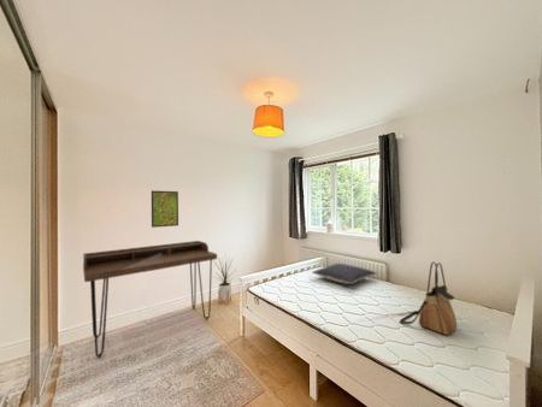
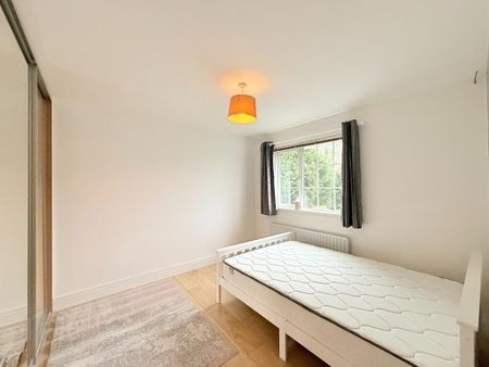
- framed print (165, 208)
- pillow (343, 272)
- house plant (224, 278)
- desk (153, 270)
- tote bag (428, 291)
